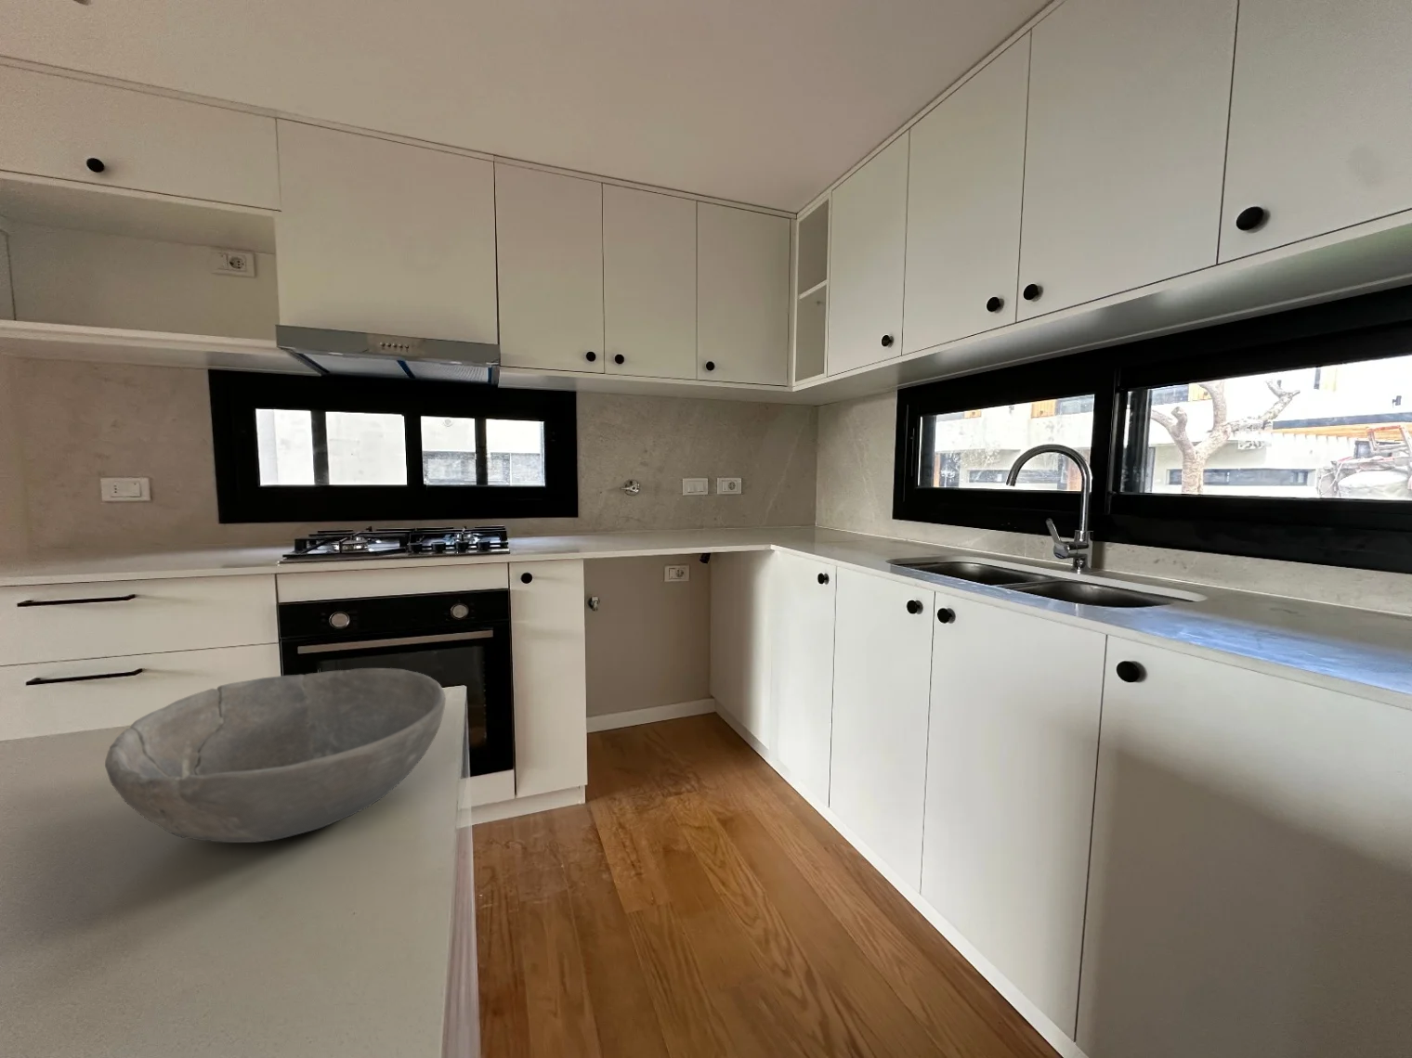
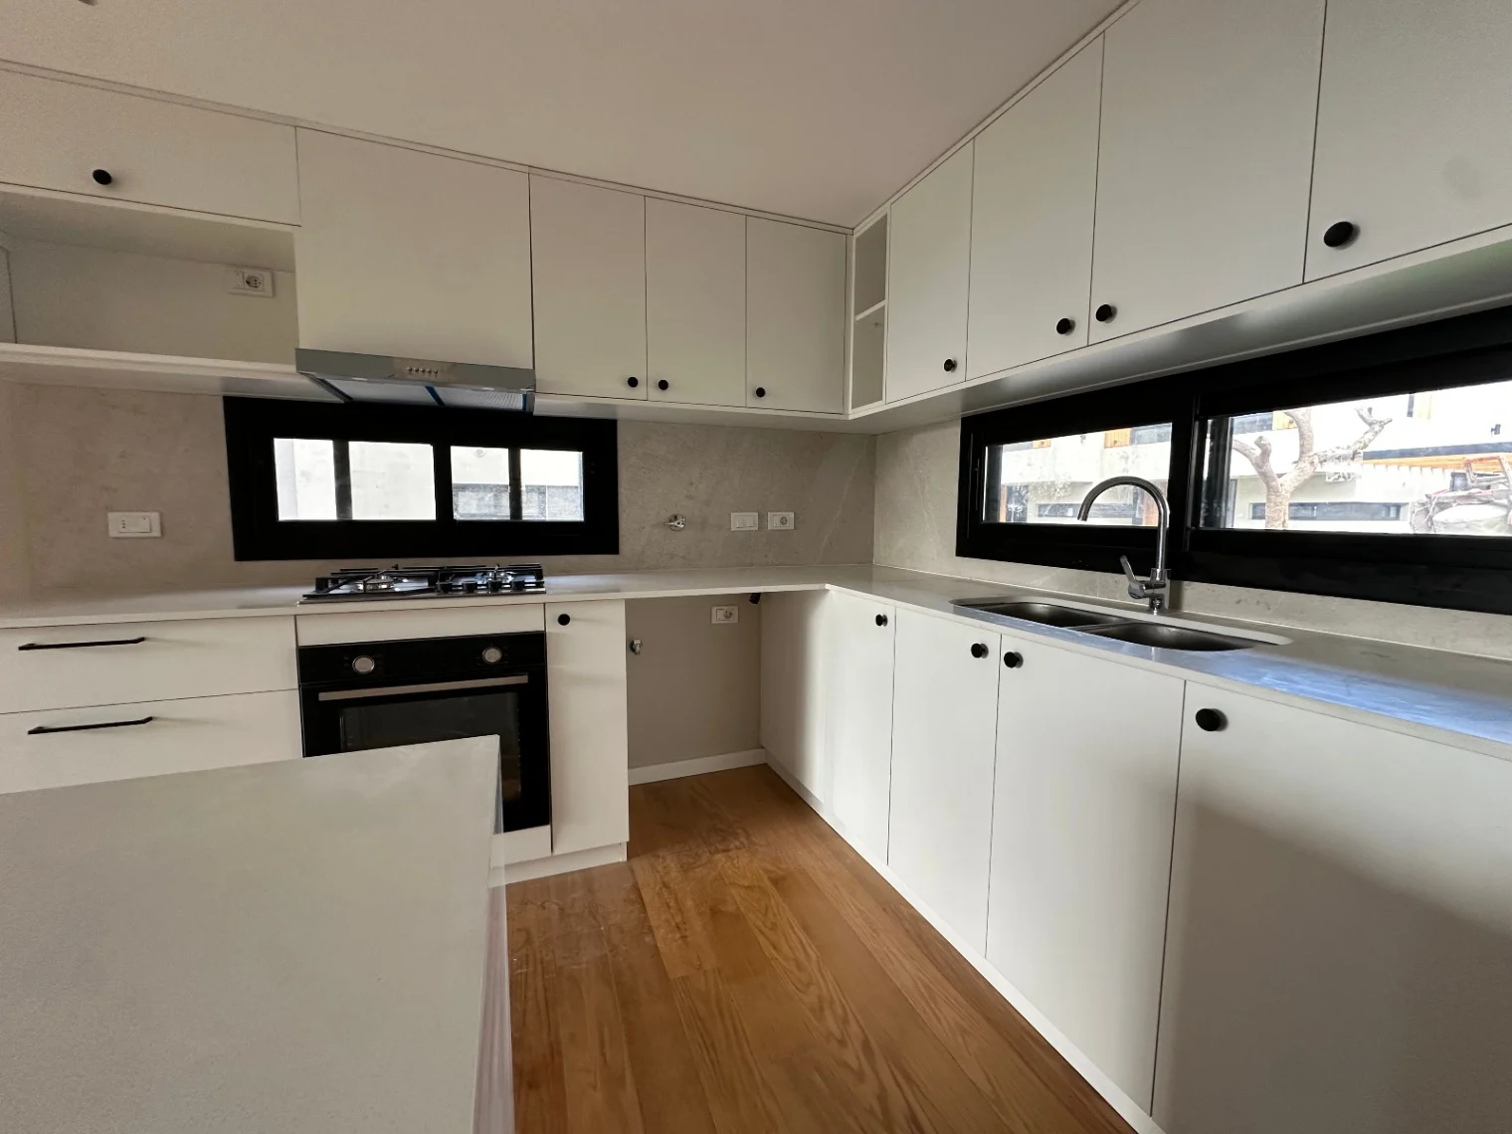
- bowl (300, 753)
